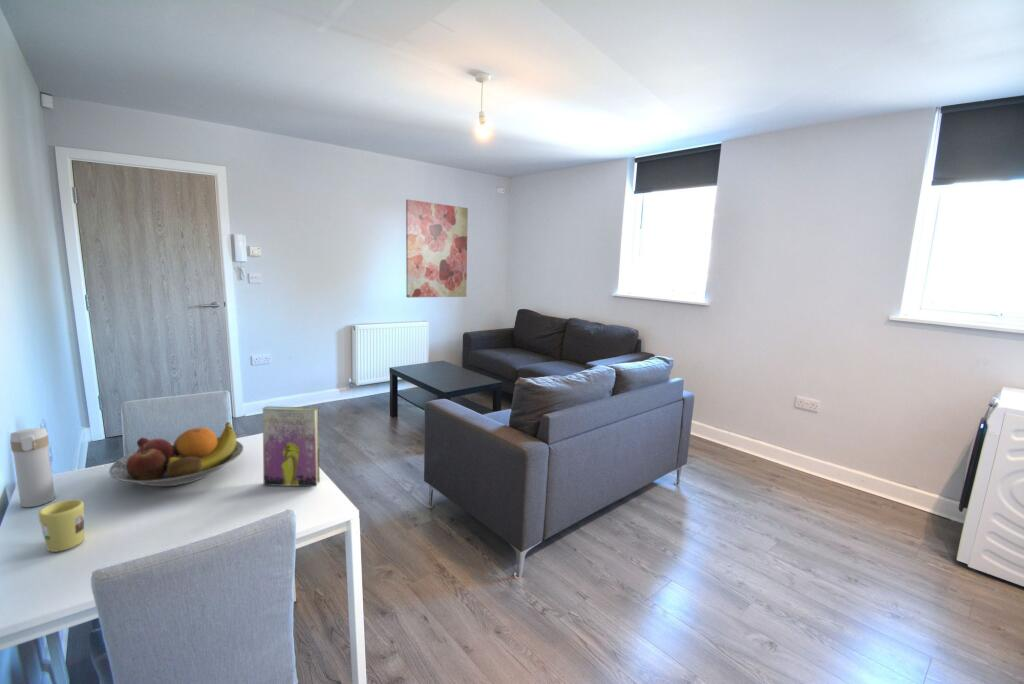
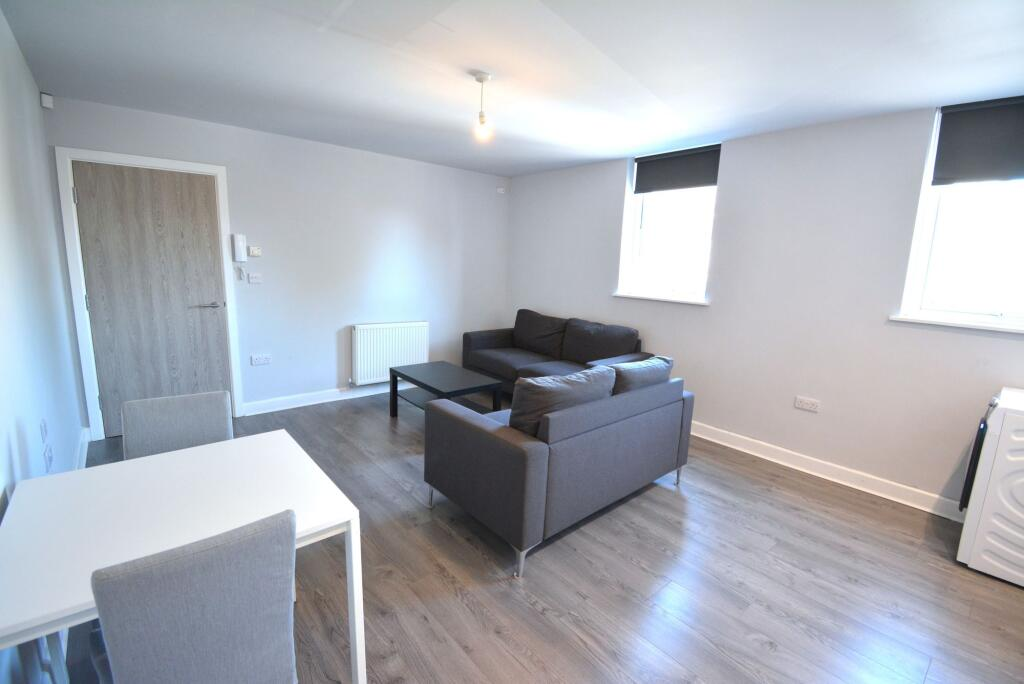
- book (290, 446)
- fruit bowl (180, 452)
- wall art (438, 251)
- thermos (32, 465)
- mug (65, 521)
